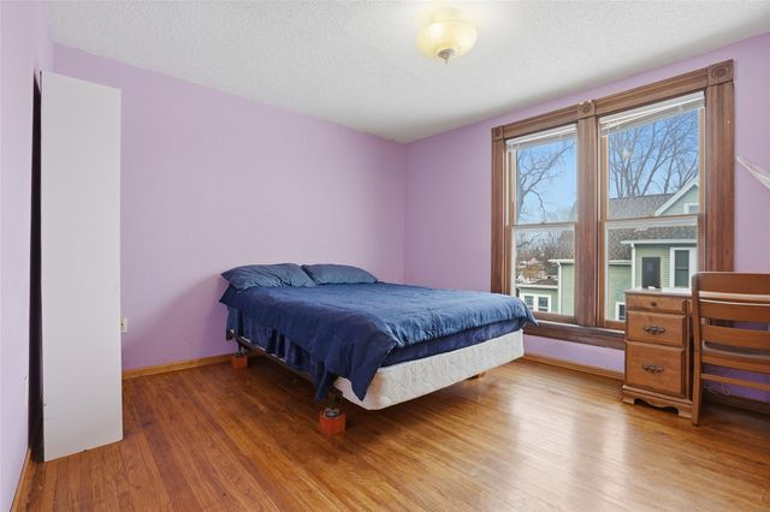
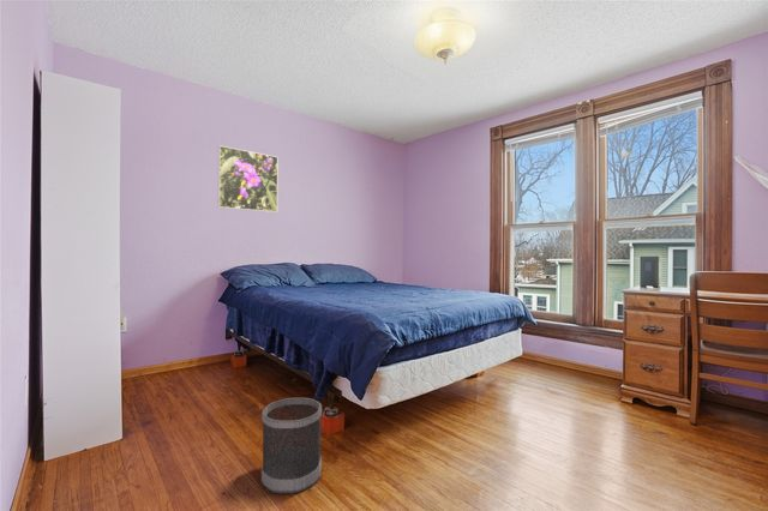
+ wastebasket (292, 441)
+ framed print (248, 180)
